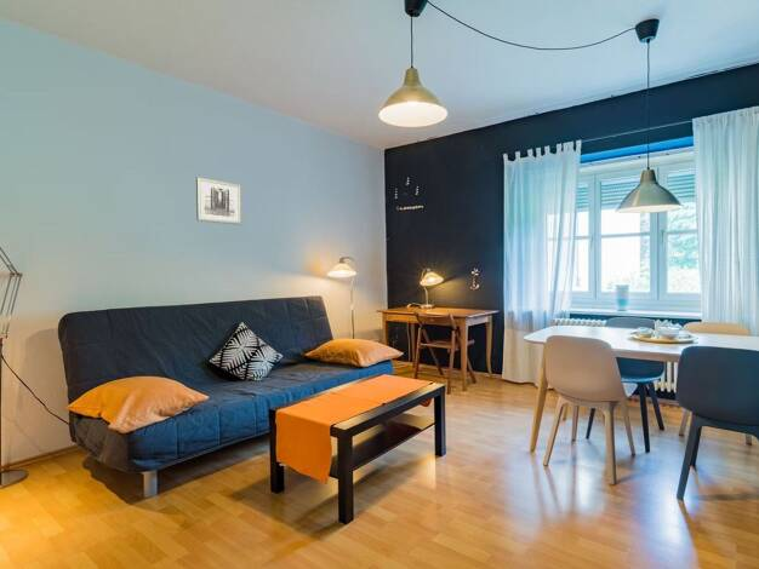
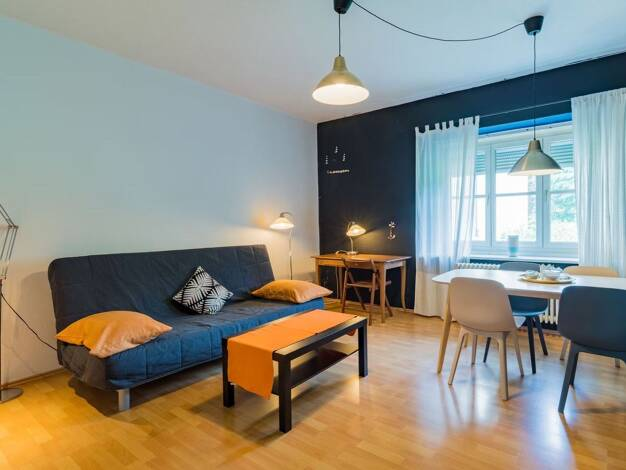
- wall art (219, 201)
